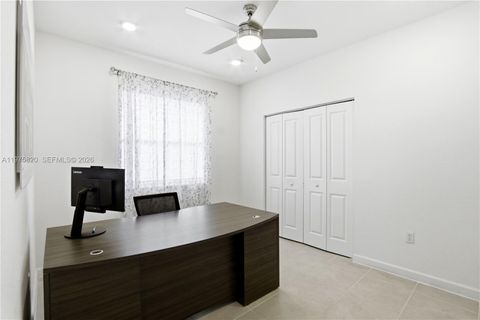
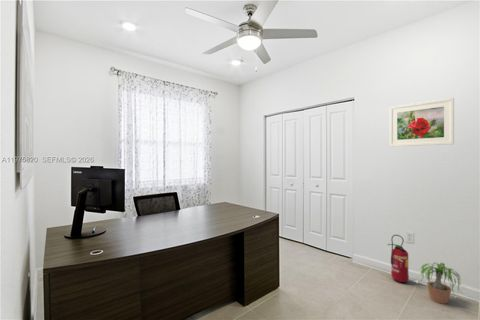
+ potted plant (444, 282)
+ fire extinguisher (398, 257)
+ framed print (419, 124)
